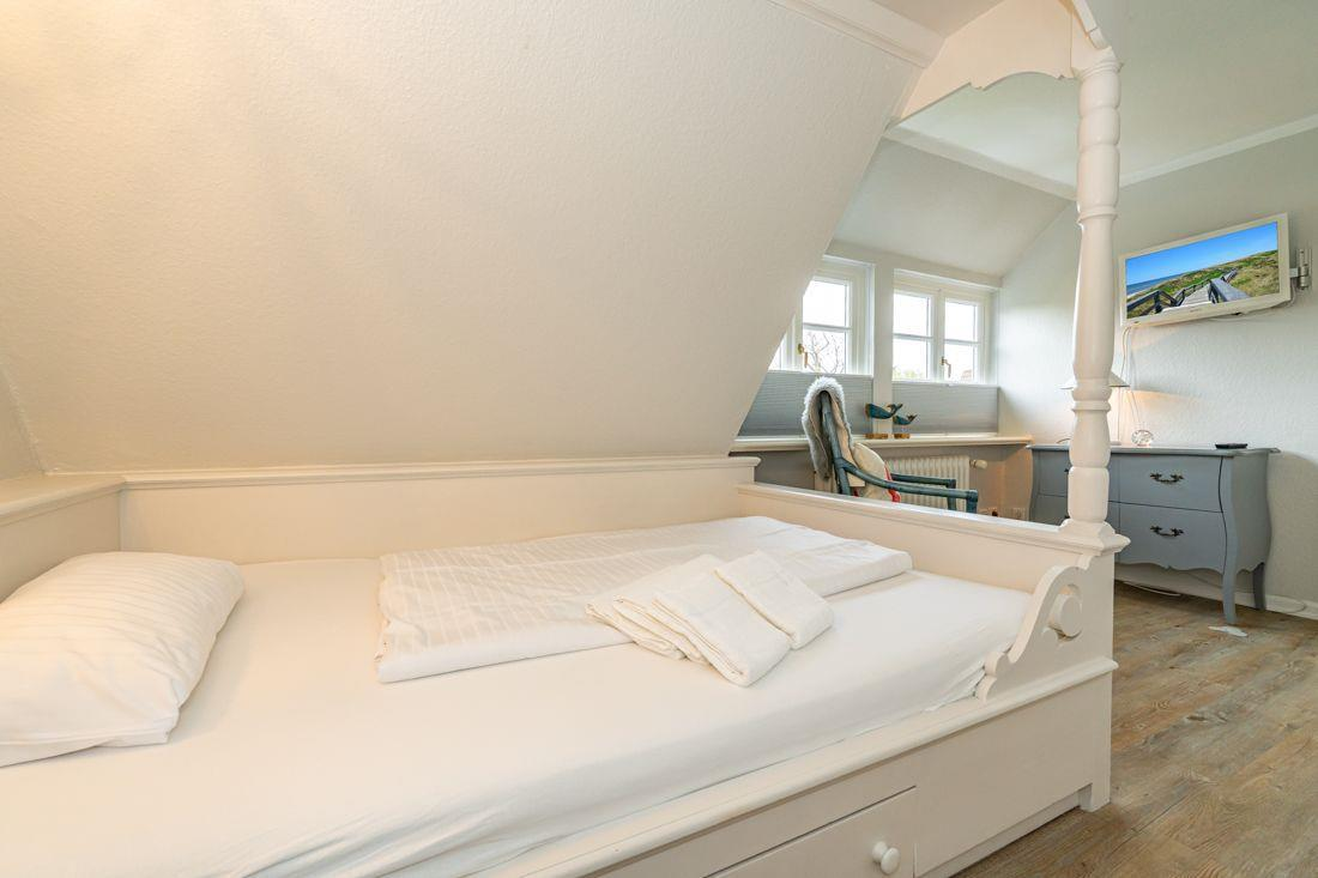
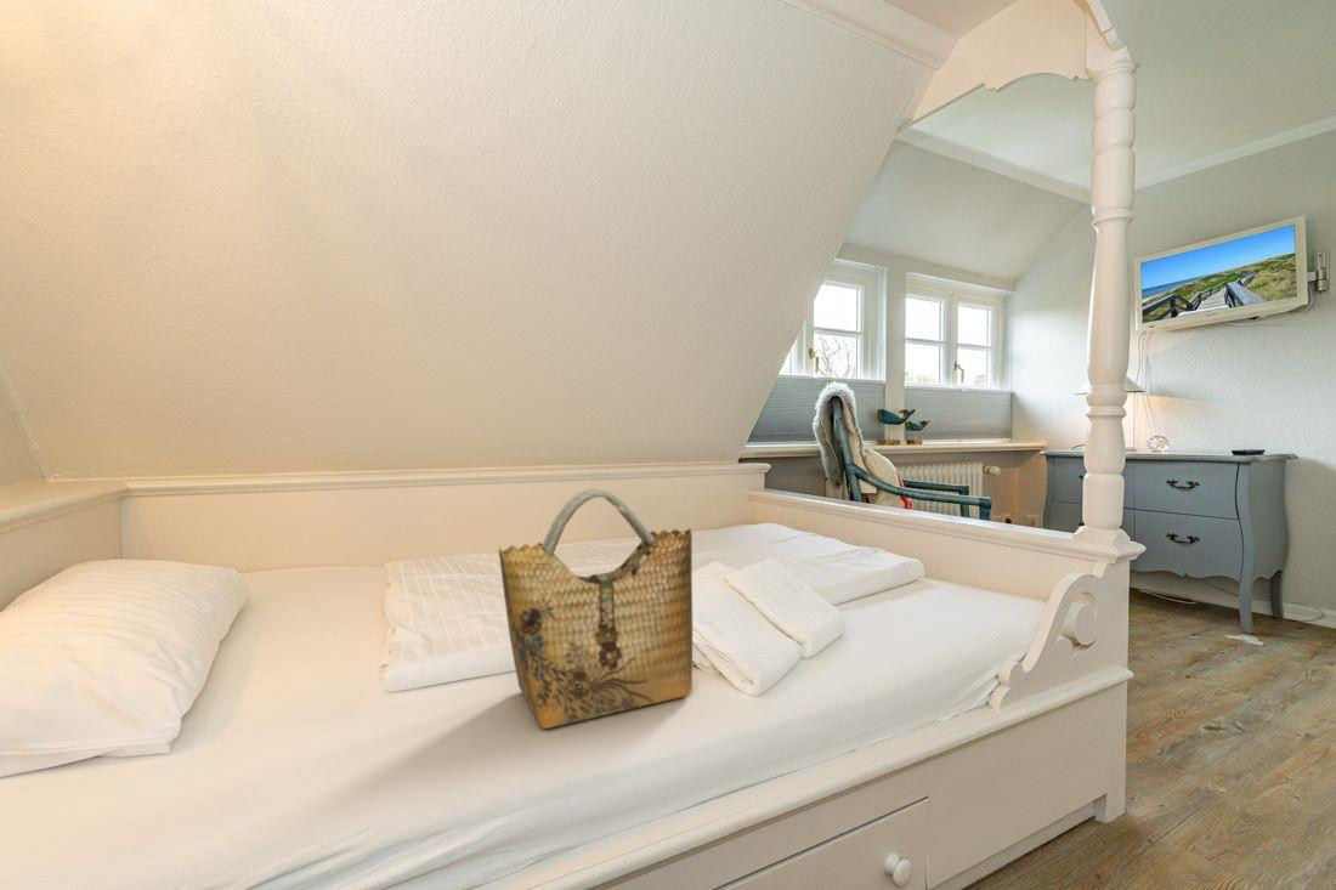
+ grocery bag (602, 591)
